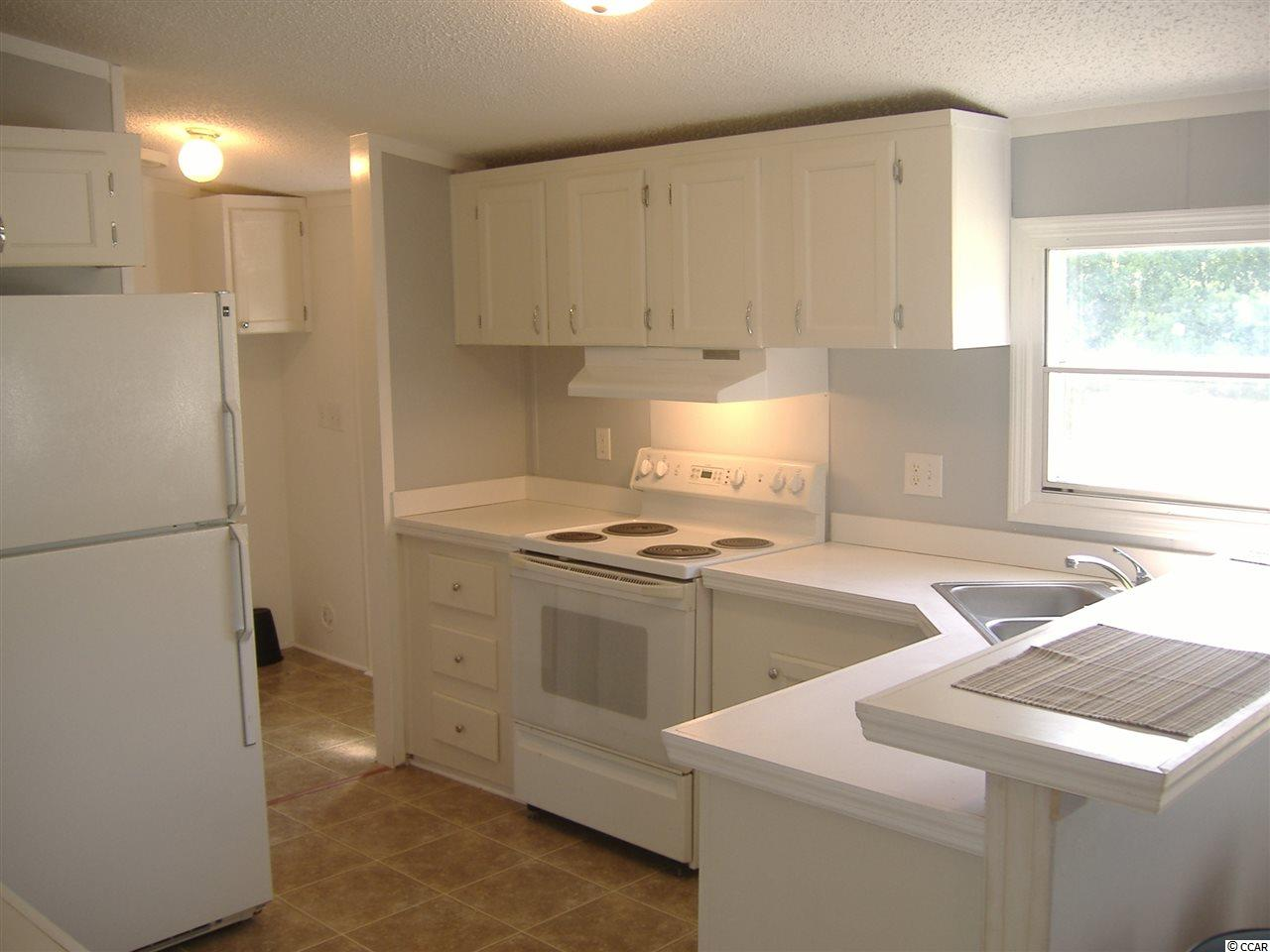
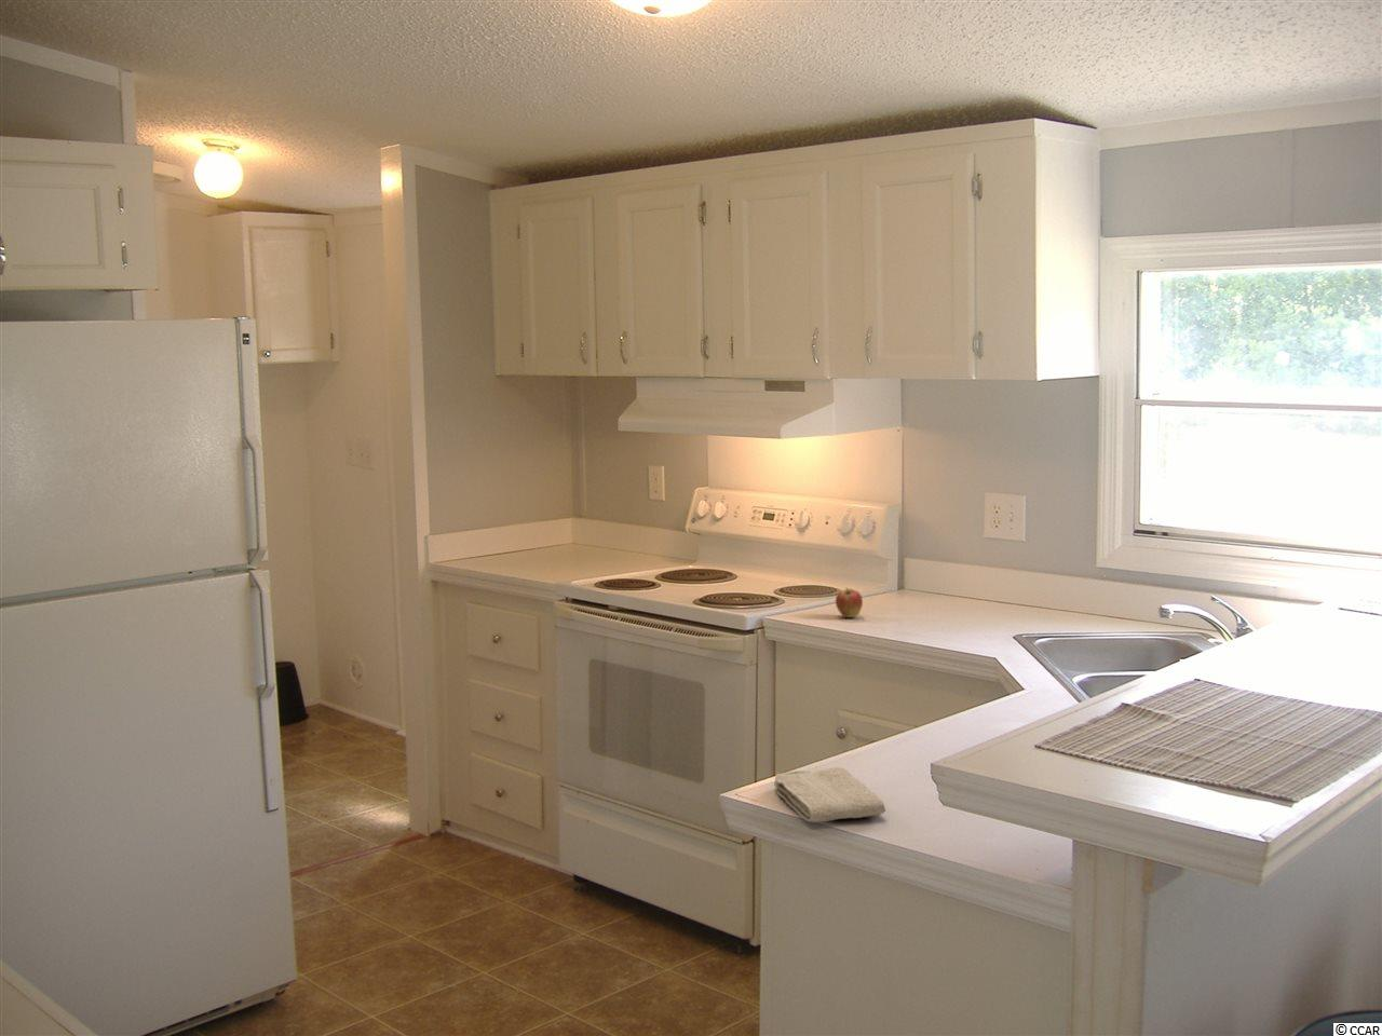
+ fruit (849, 601)
+ washcloth (826, 792)
